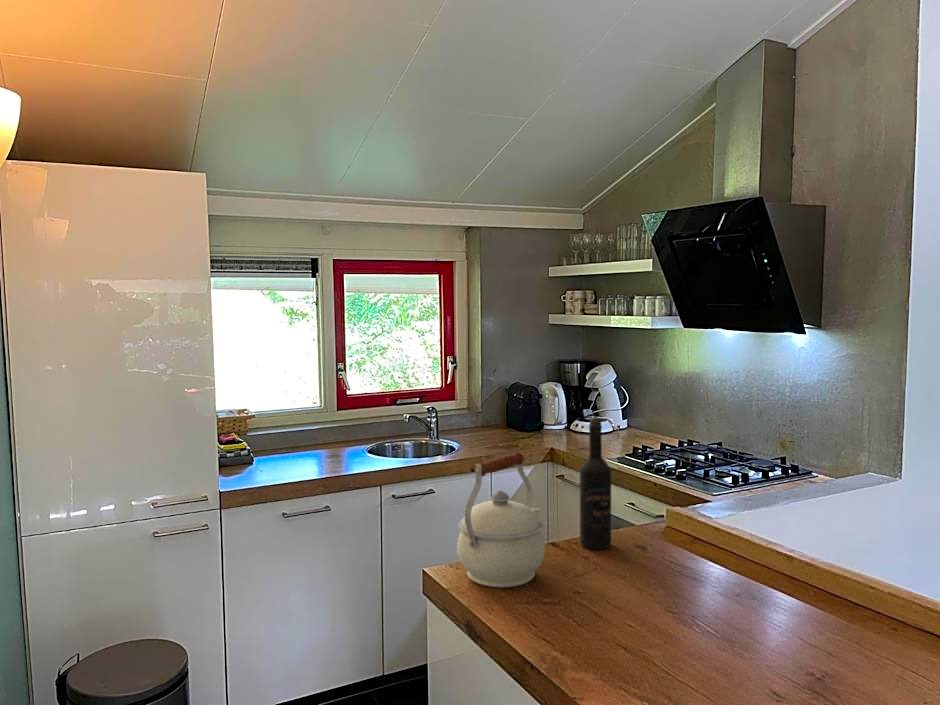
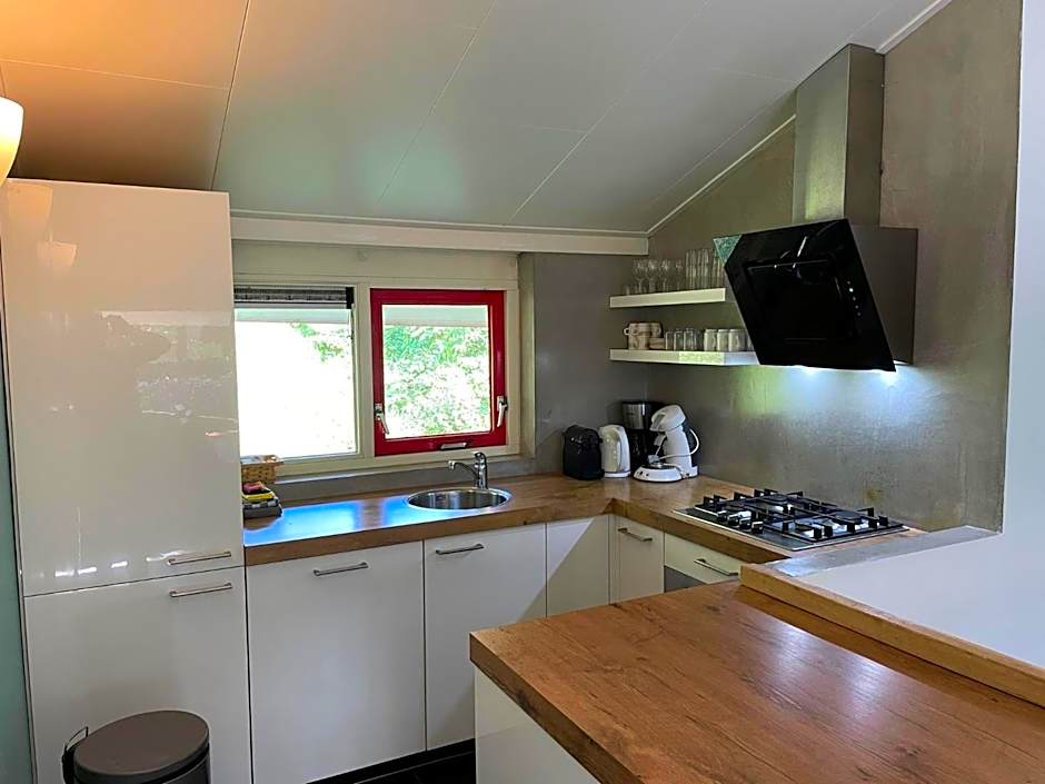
- kettle (504, 514)
- wine bottle (595, 481)
